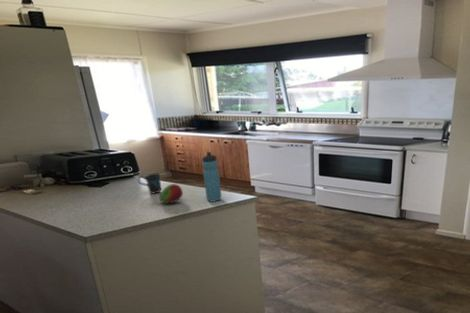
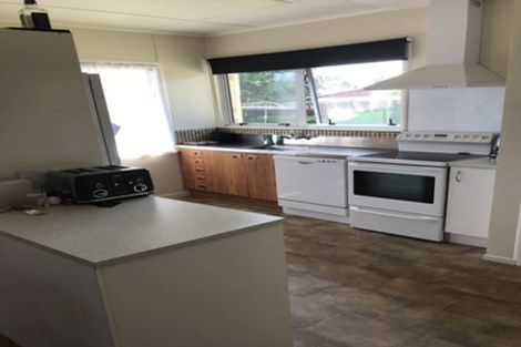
- fruit (171, 193)
- water bottle (211, 176)
- mug (151, 183)
